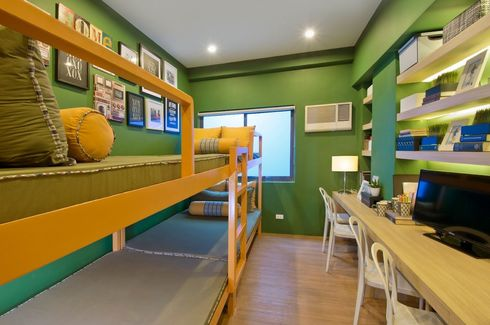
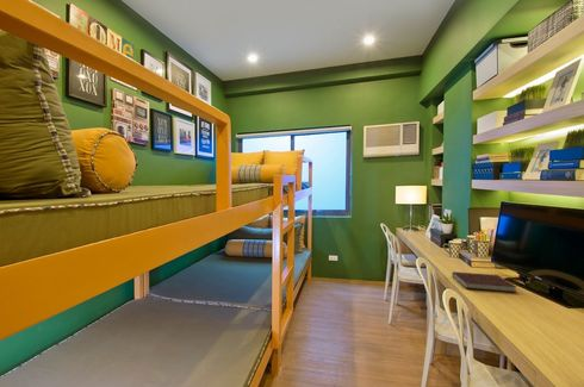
+ notebook (482, 281)
